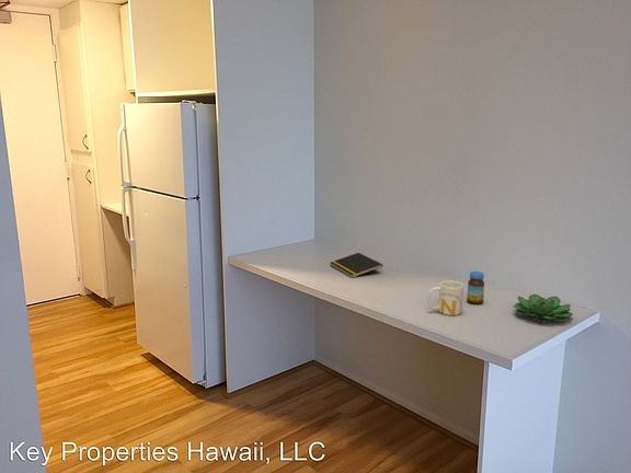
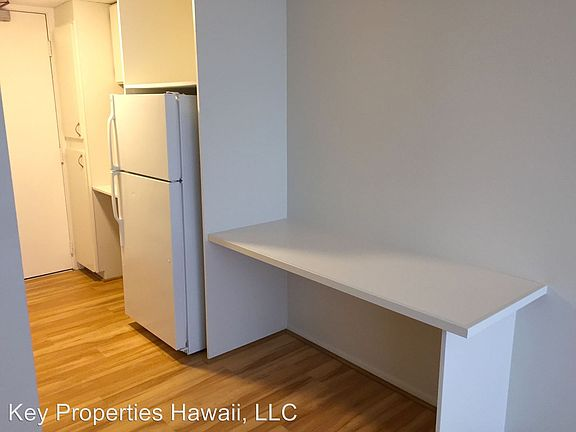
- mug (447, 298)
- notepad (355, 264)
- succulent plant (542, 307)
- jar (475, 287)
